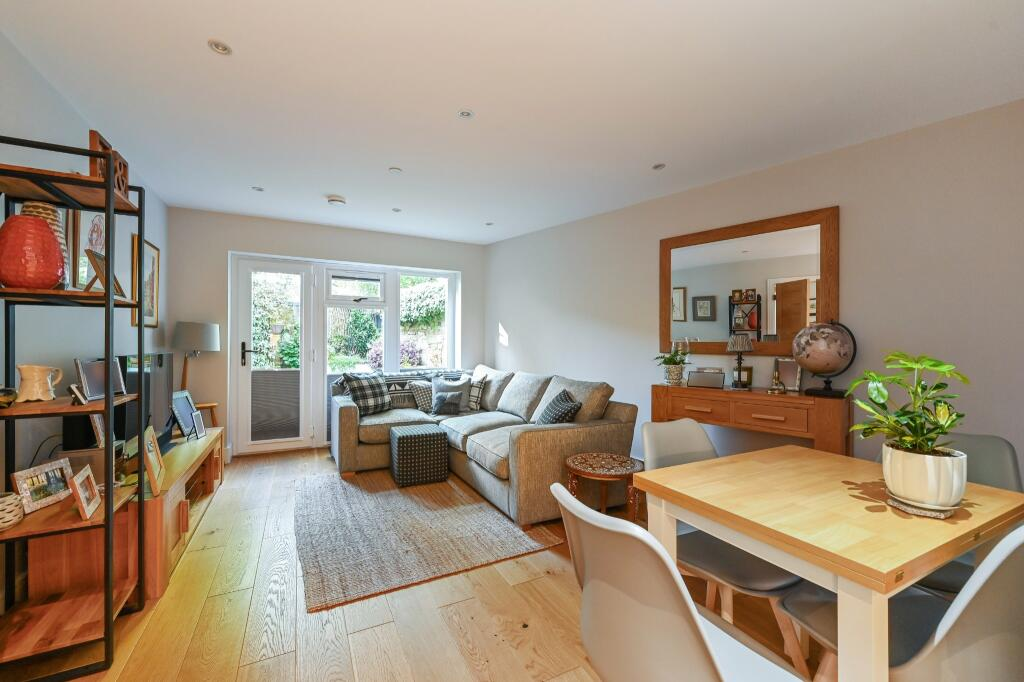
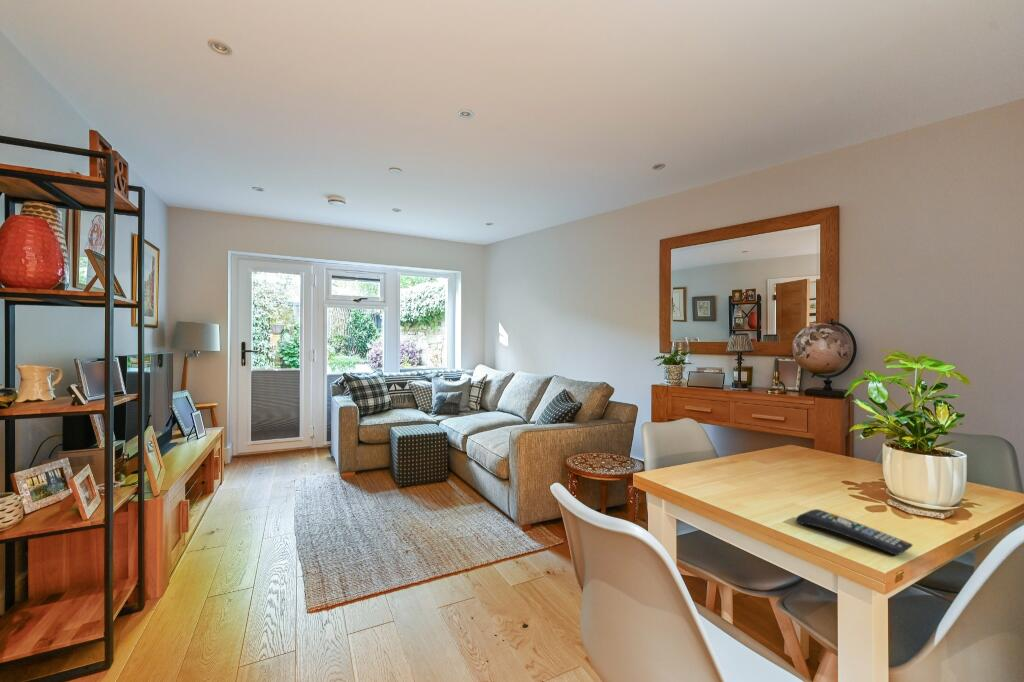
+ remote control (849, 529)
